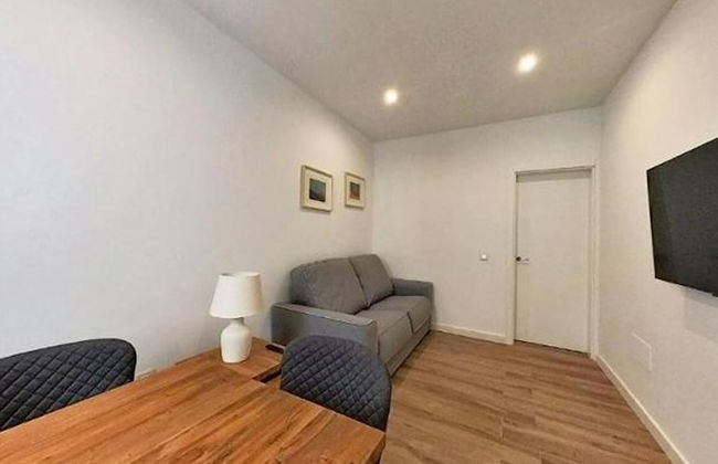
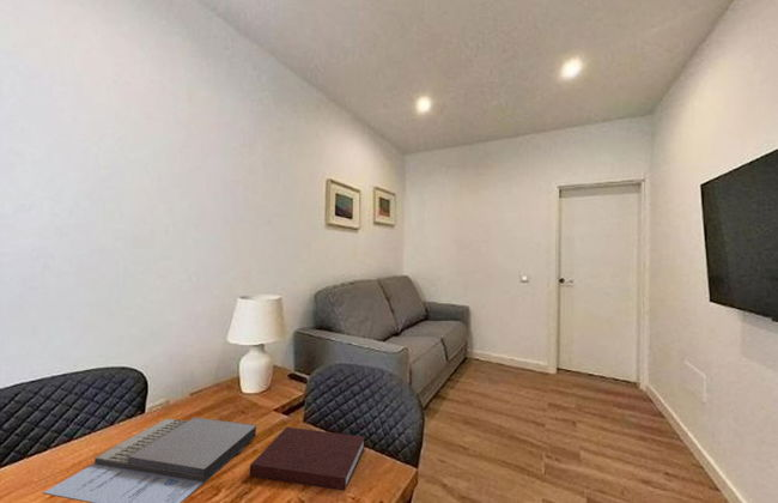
+ notebook (311, 455)
+ notebook (165, 454)
